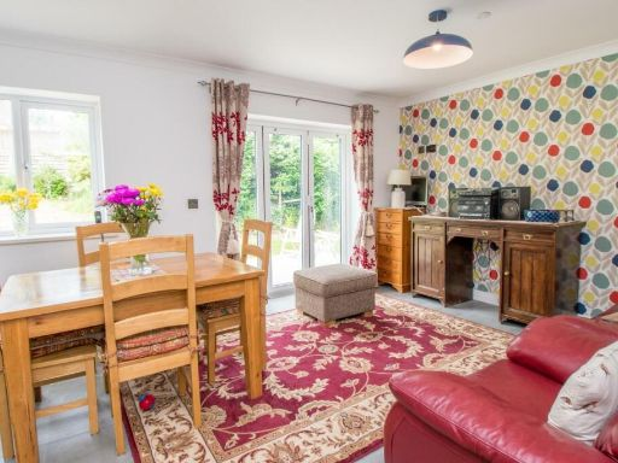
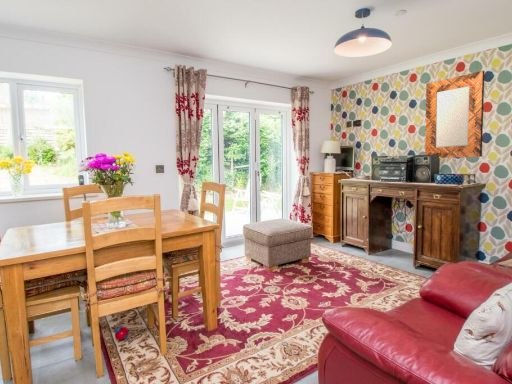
+ home mirror (452, 118)
